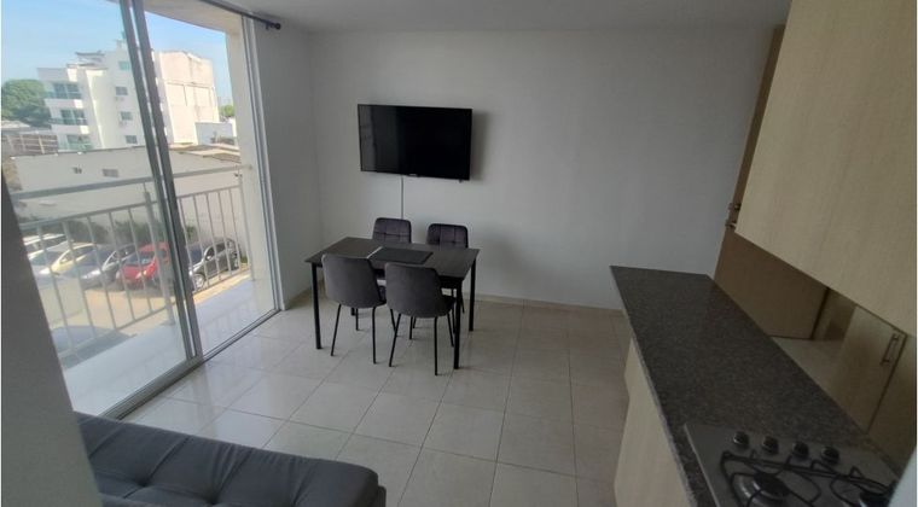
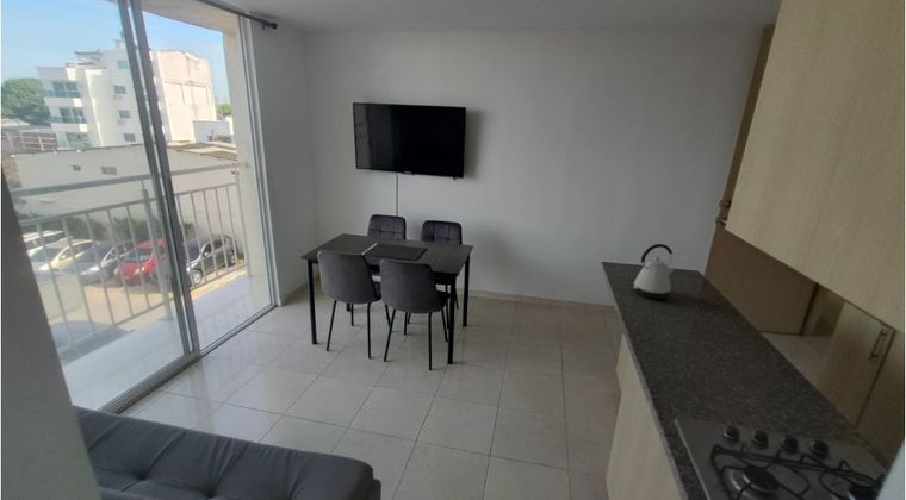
+ kettle (656, 269)
